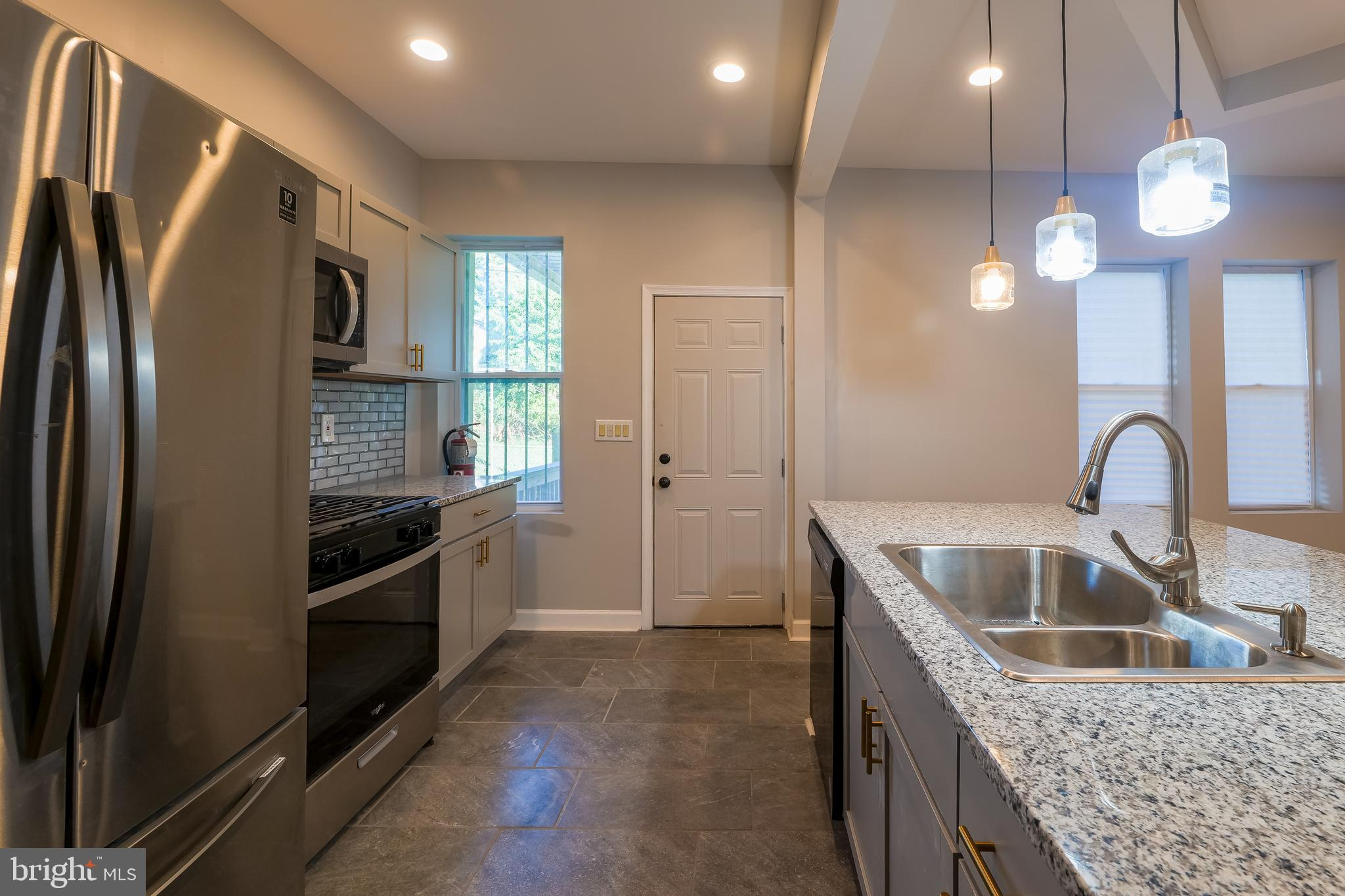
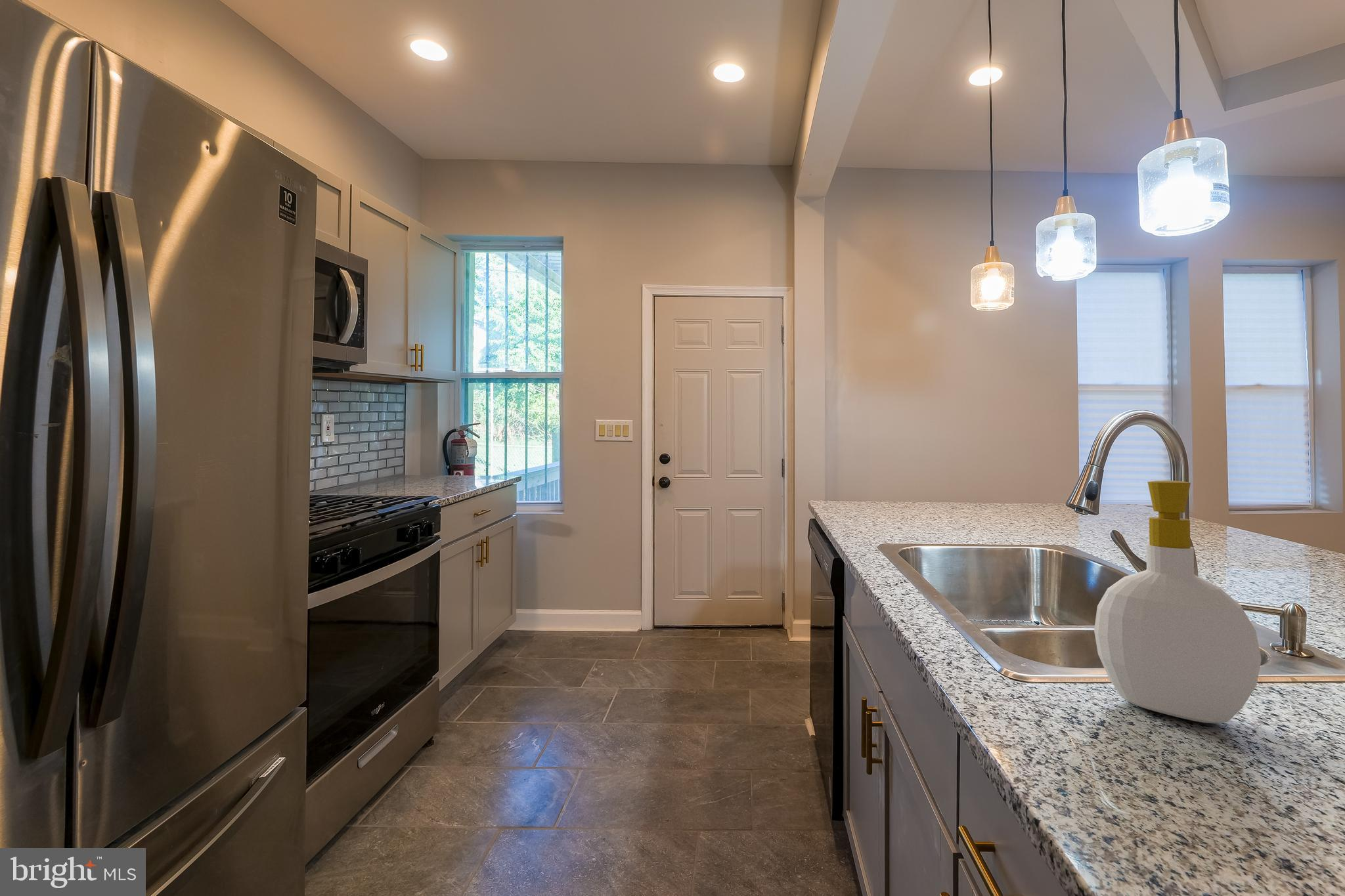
+ soap bottle (1170, 594)
